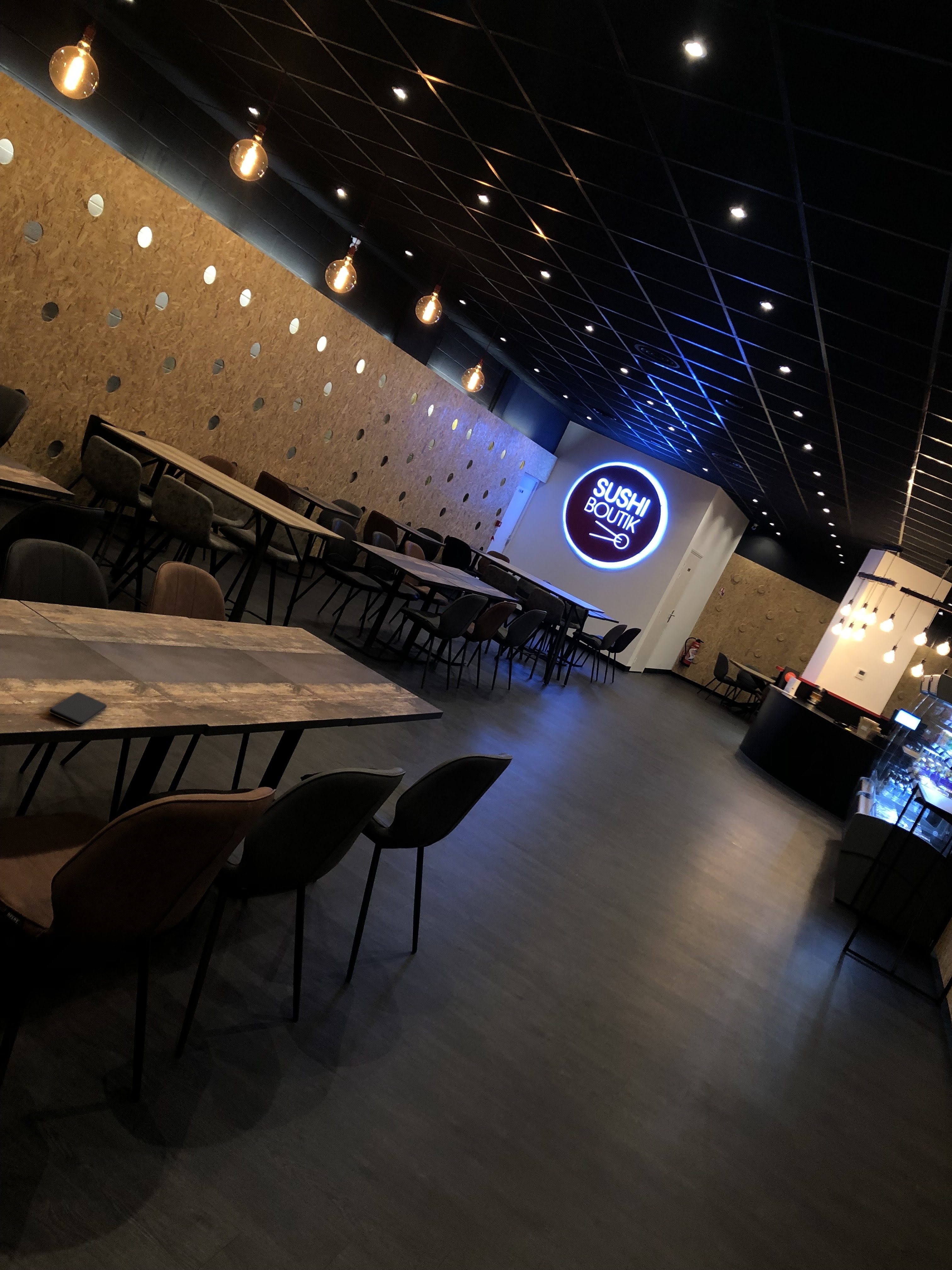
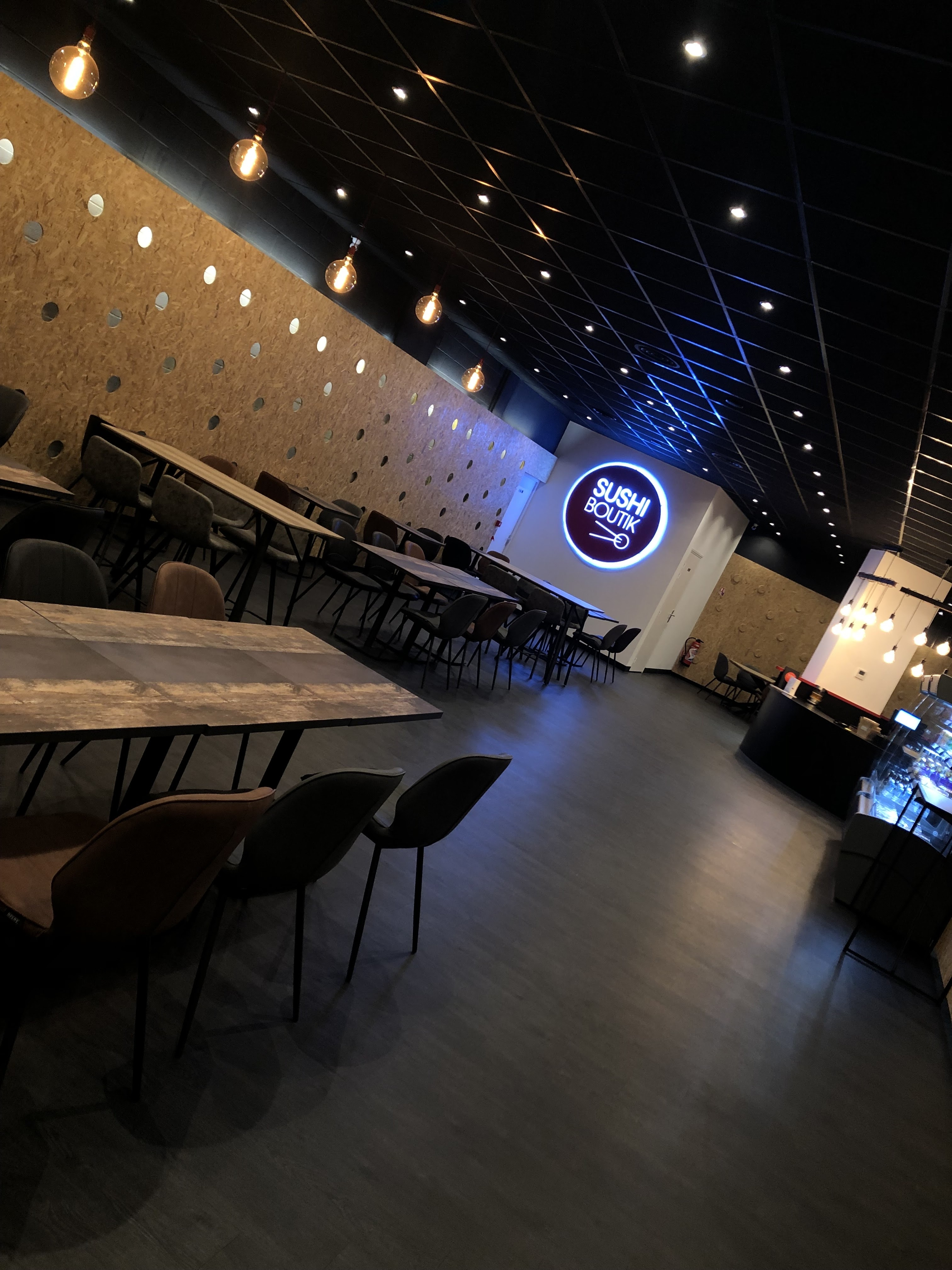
- smartphone (79, 708)
